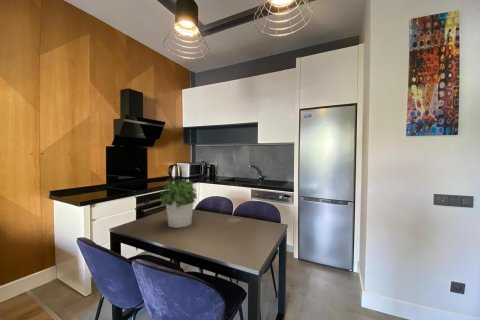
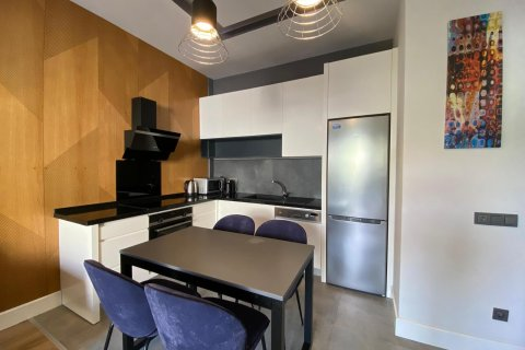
- potted plant (177, 201)
